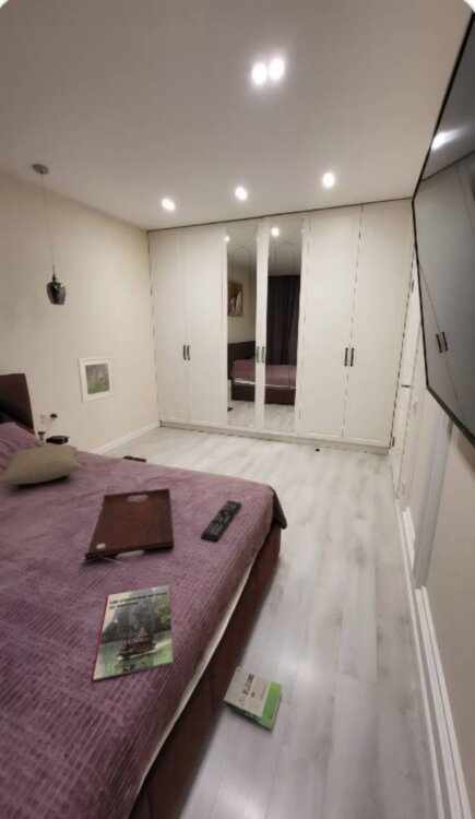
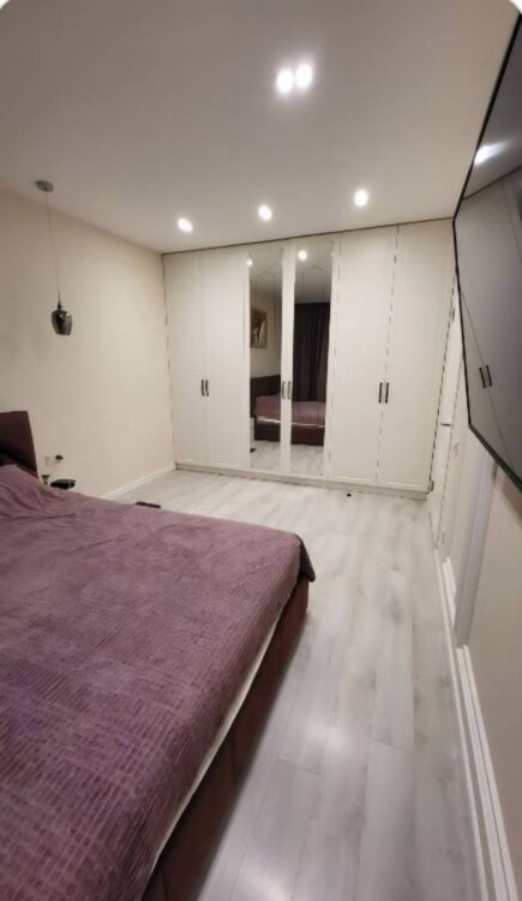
- pillow (43, 462)
- magazine (136, 625)
- box (252, 695)
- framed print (97, 378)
- remote control (223, 518)
- serving tray (134, 519)
